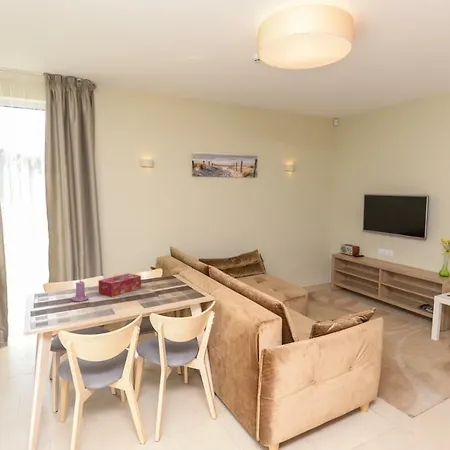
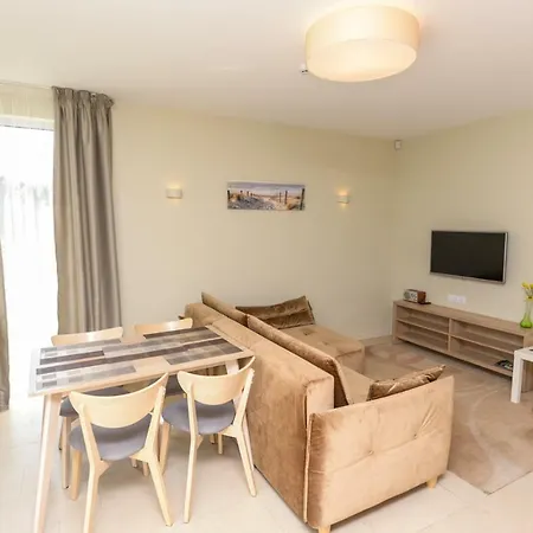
- candle (80, 289)
- tissue box (120, 284)
